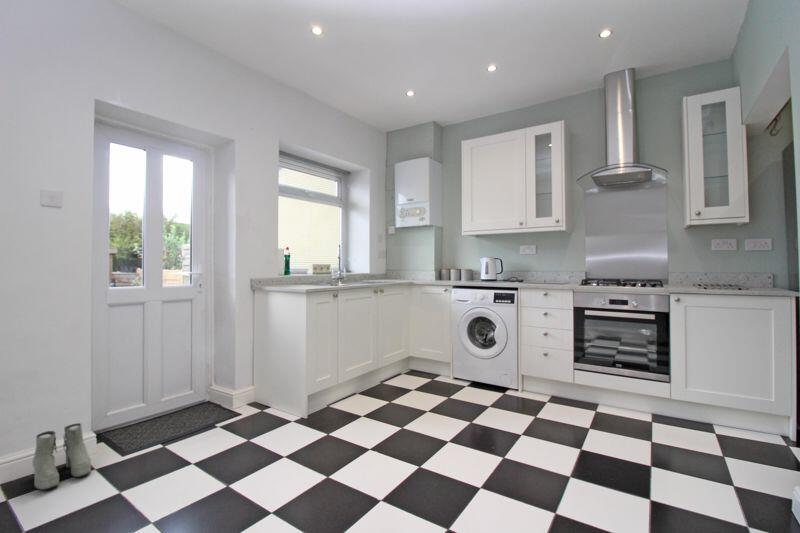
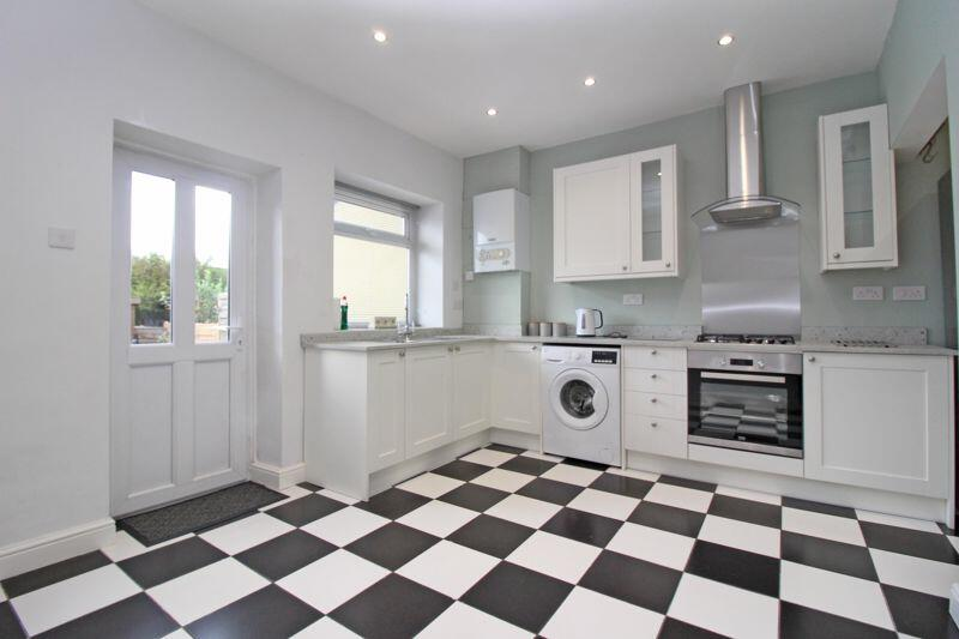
- boots (65, 452)
